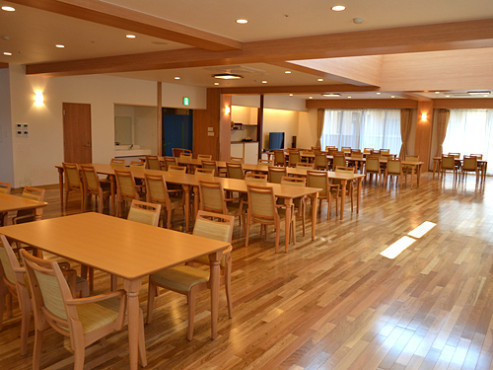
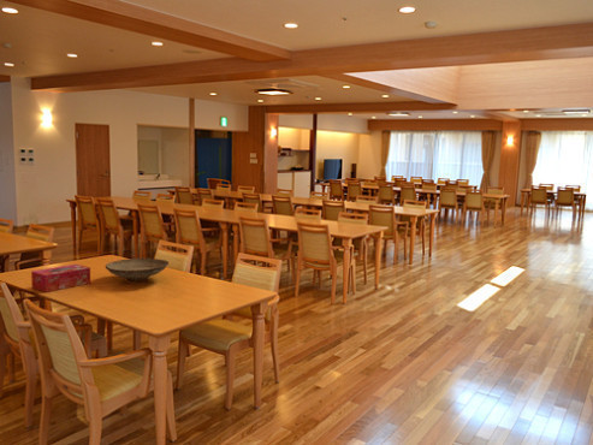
+ tissue box (61, 277)
+ decorative bowl (137, 271)
